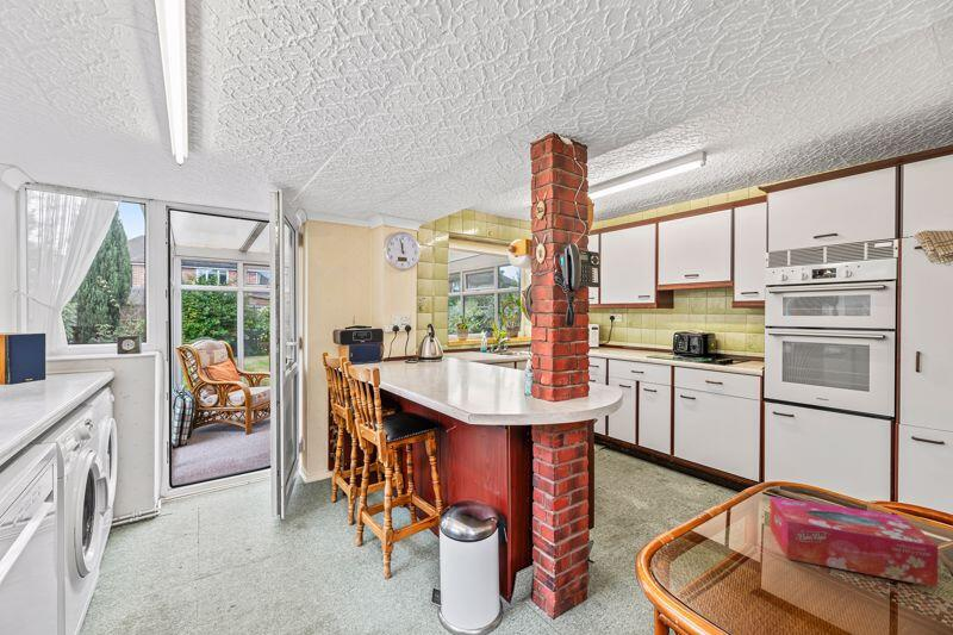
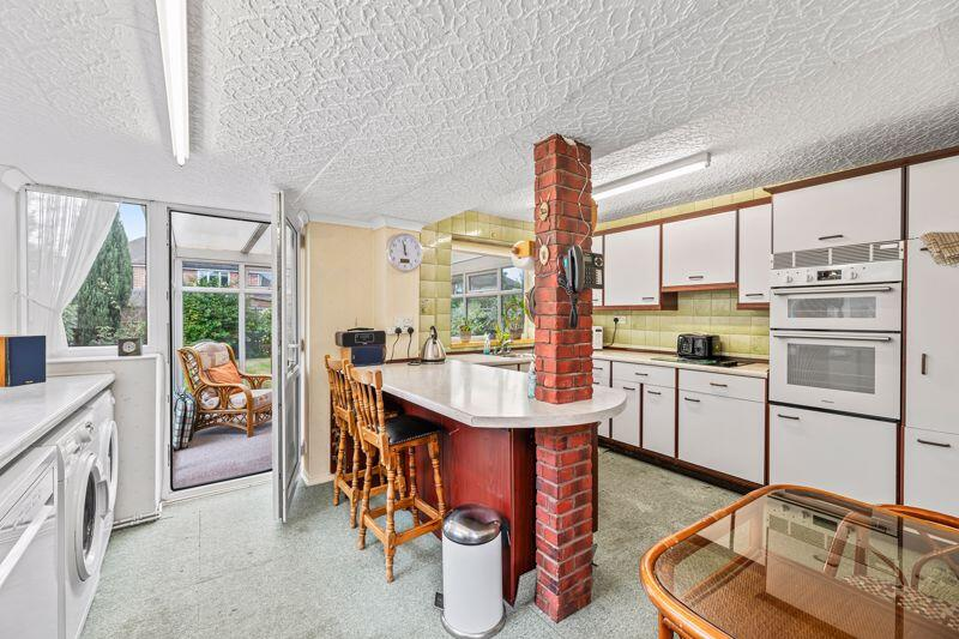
- tissue box (843, 536)
